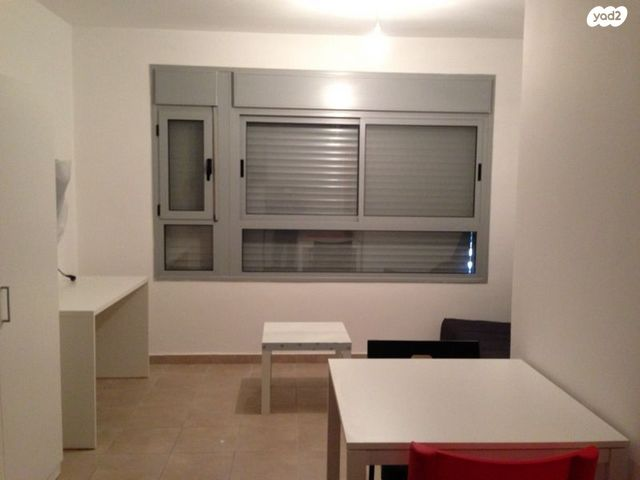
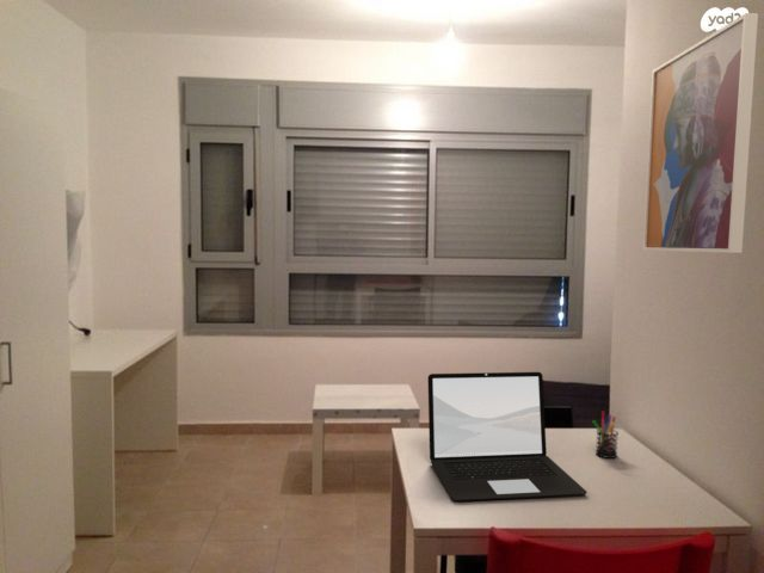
+ laptop (501, 430)
+ wall art (691, 149)
+ pen holder (604, 433)
